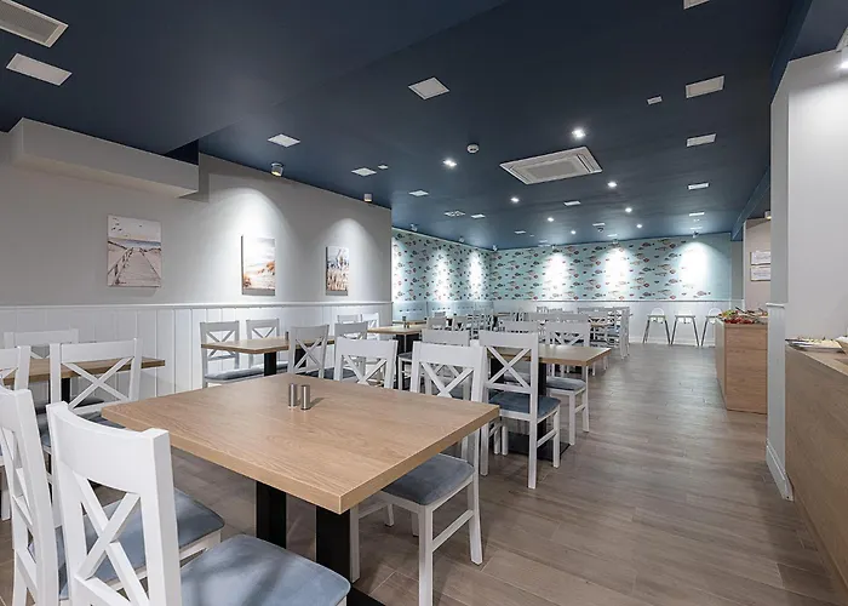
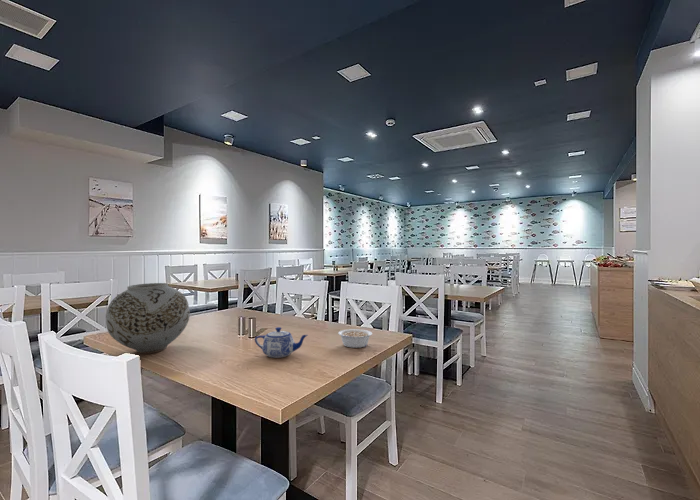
+ legume (356, 337)
+ vase (149, 317)
+ teapot (281, 341)
